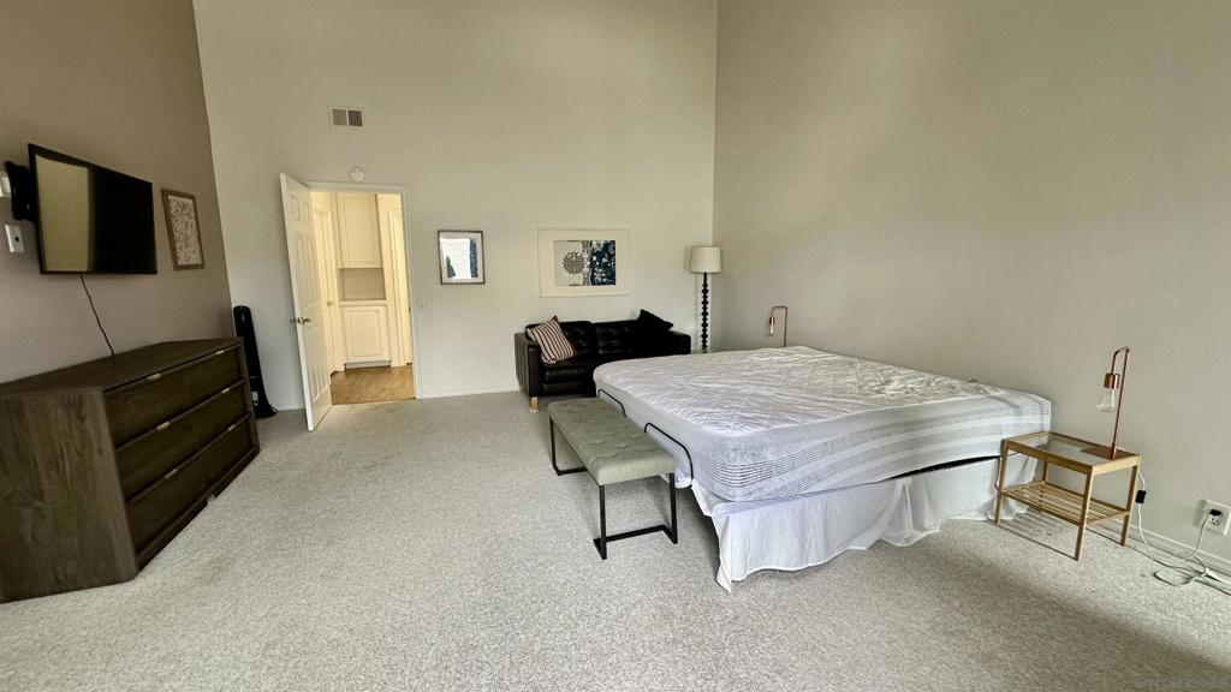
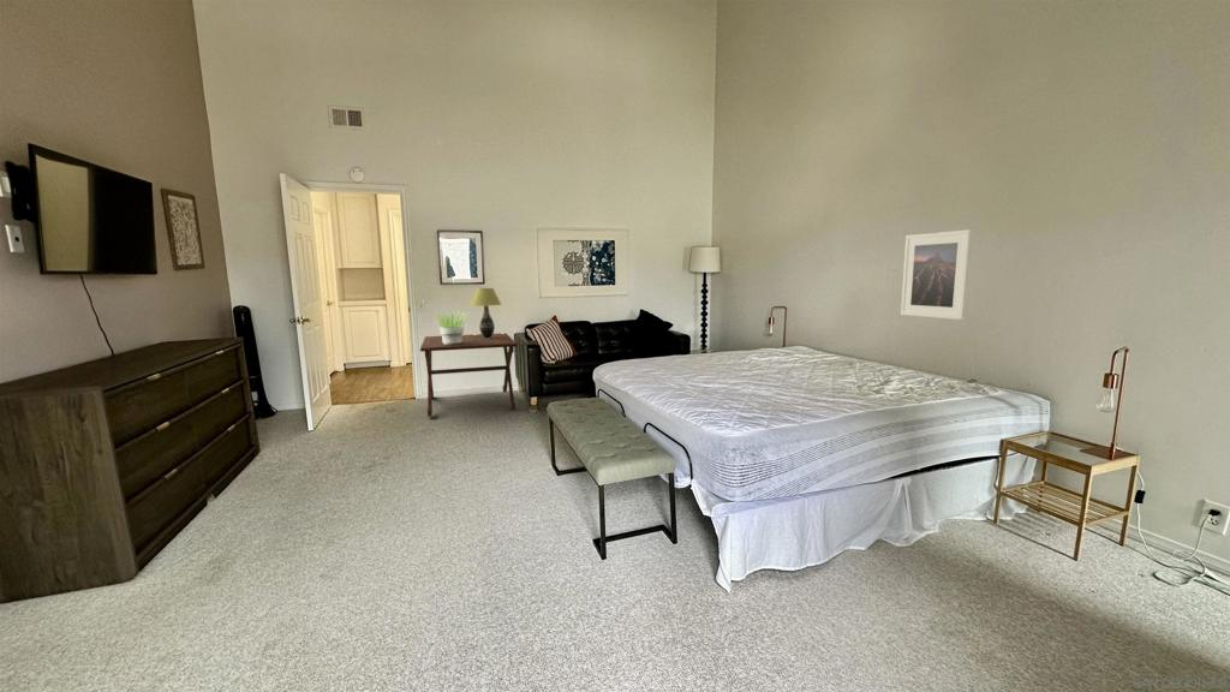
+ side table (470, 371)
+ table lamp (485, 312)
+ potted plant (452, 327)
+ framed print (933, 275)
